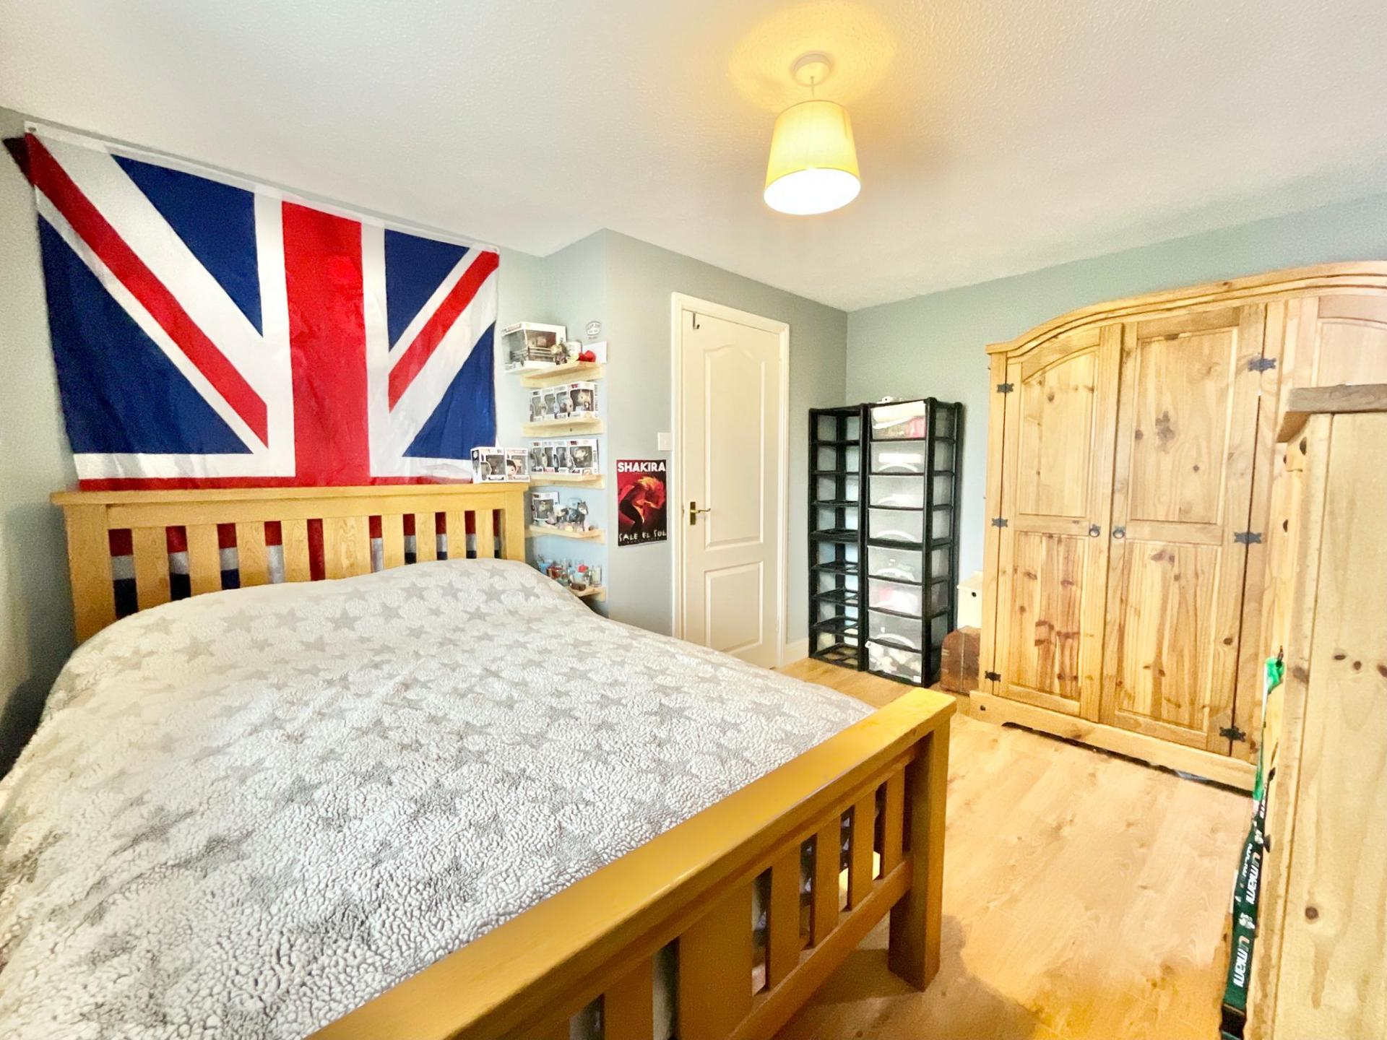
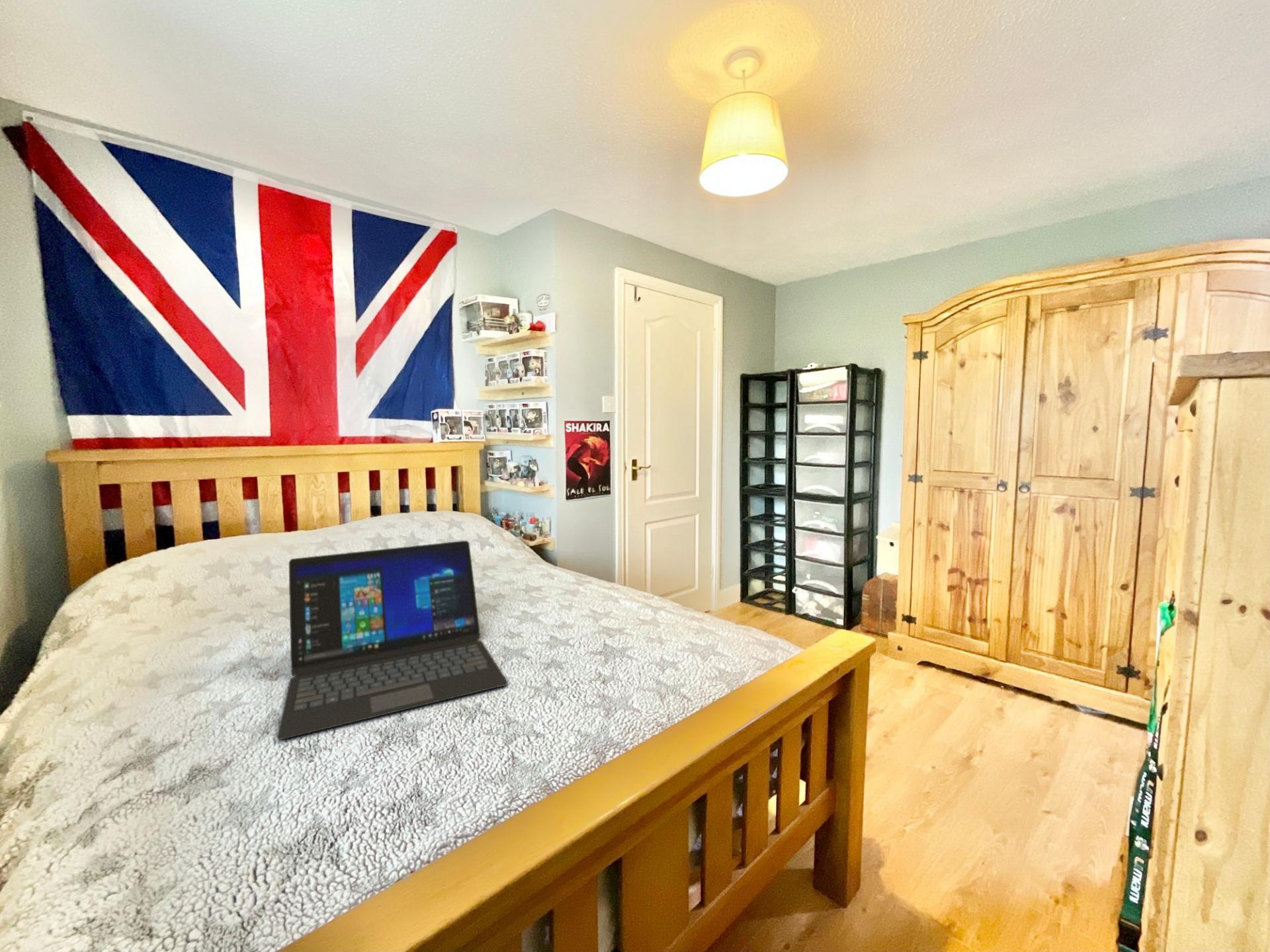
+ laptop (393, 618)
